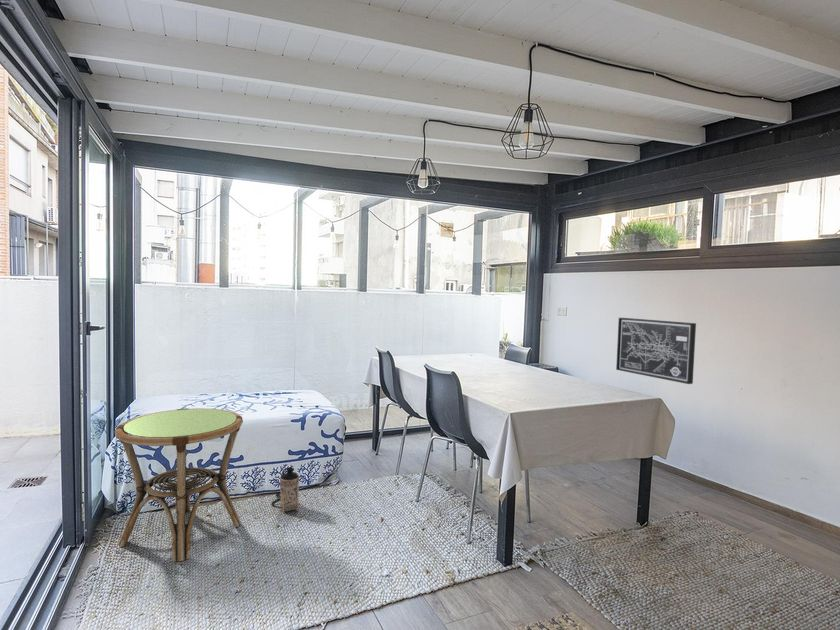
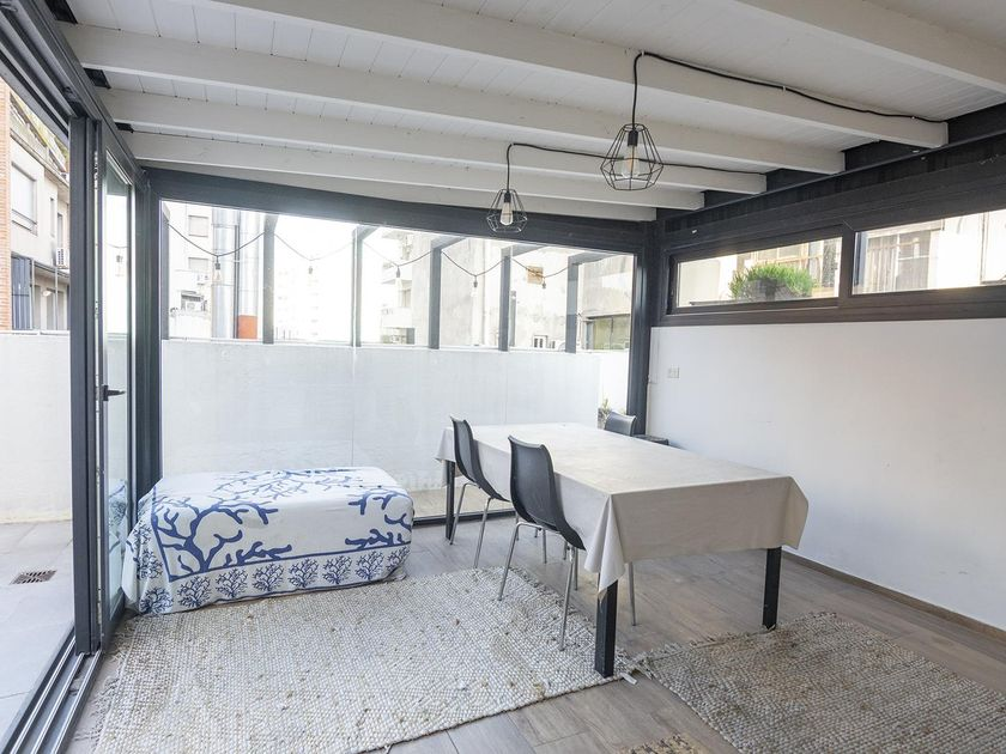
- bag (284, 475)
- wall art (653, 348)
- side table (182, 477)
